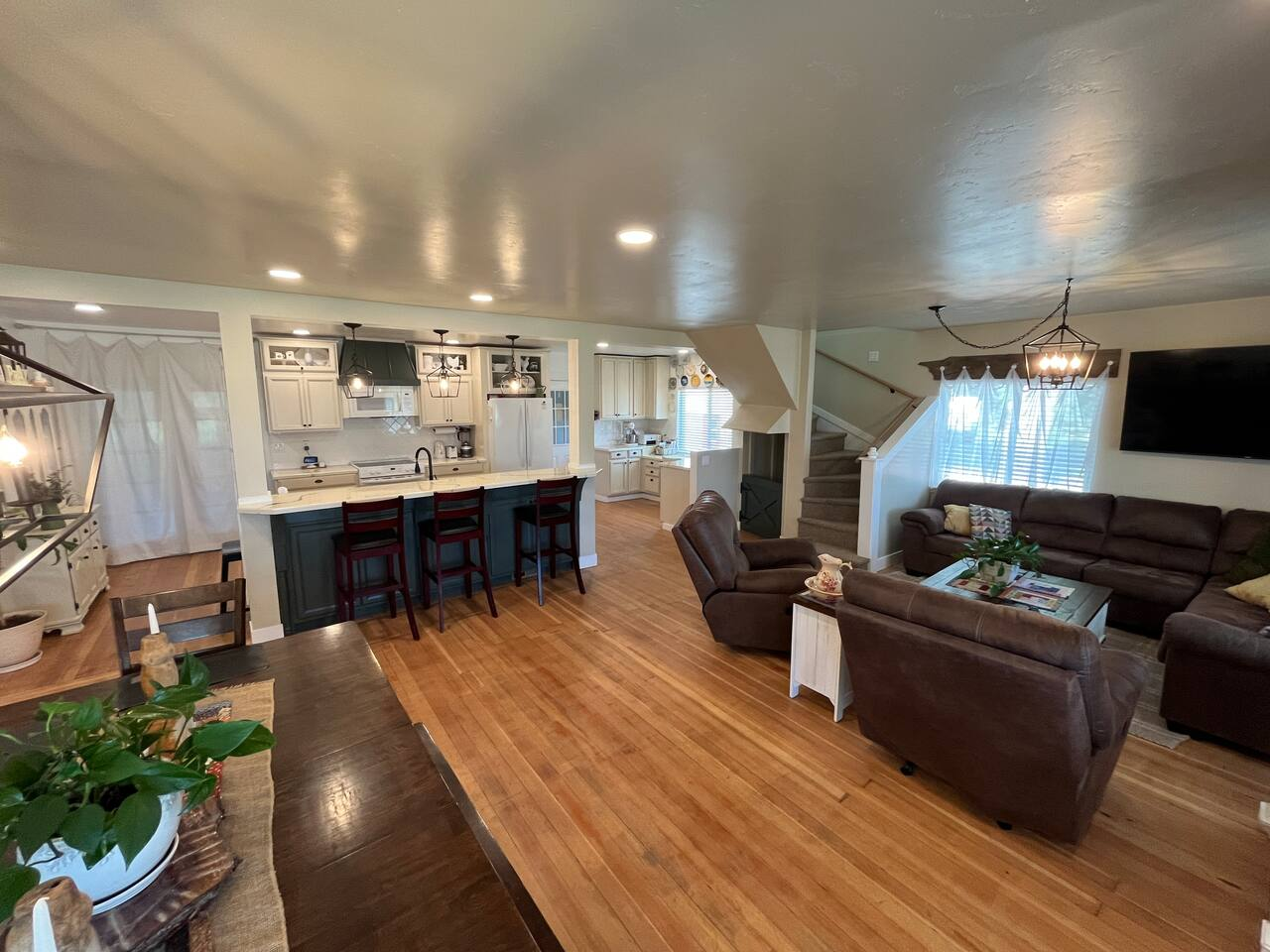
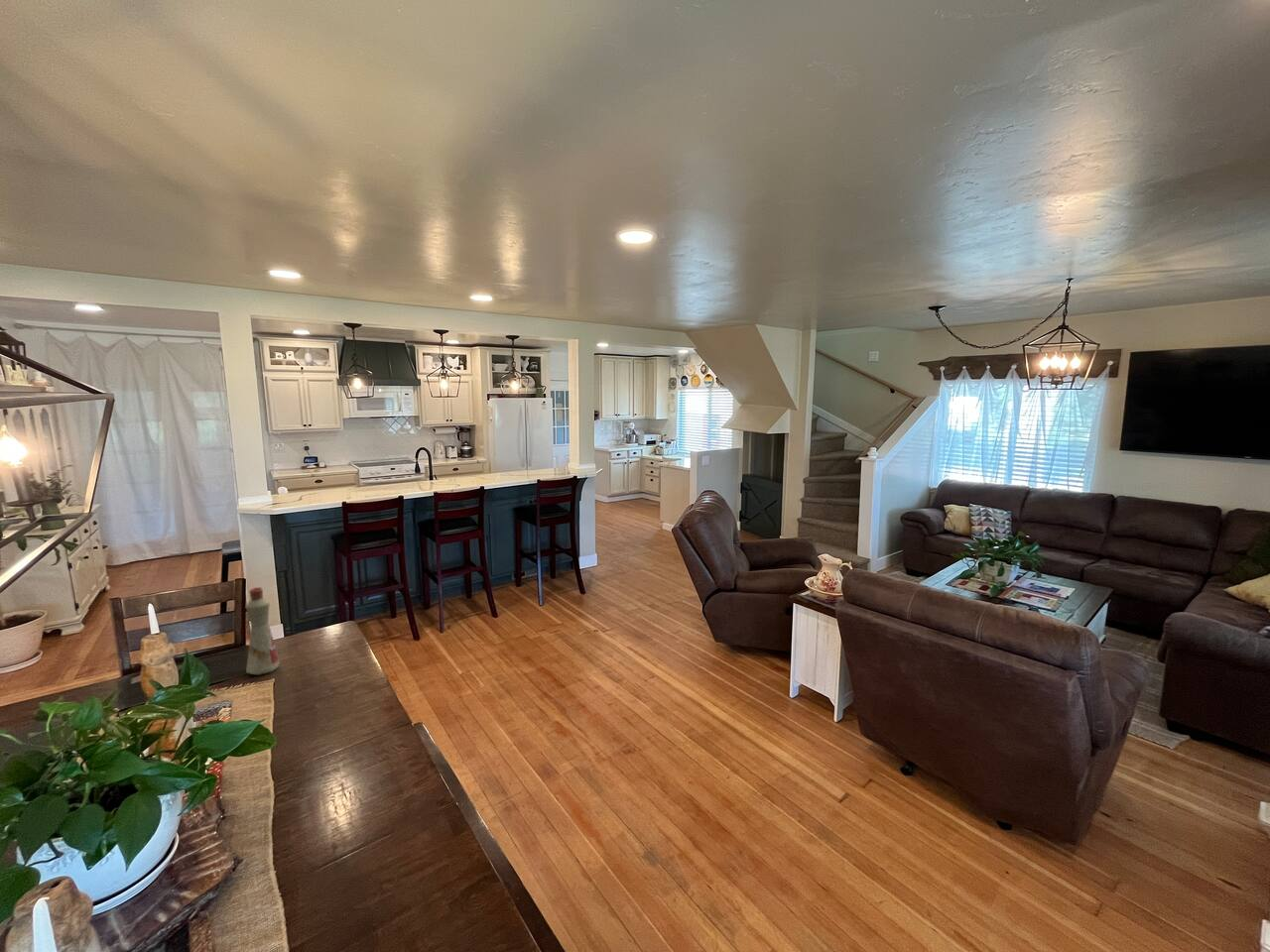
+ bottle (259, 629)
